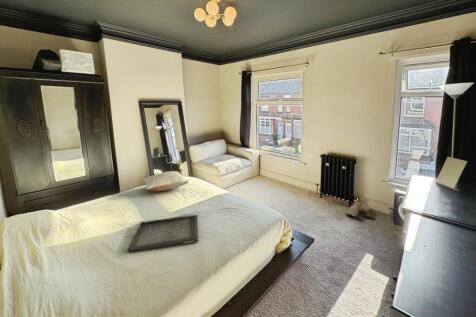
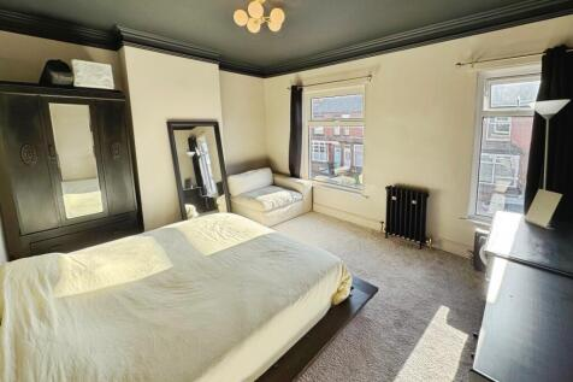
- serving tray (167, 230)
- pillow (164, 180)
- boots (363, 207)
